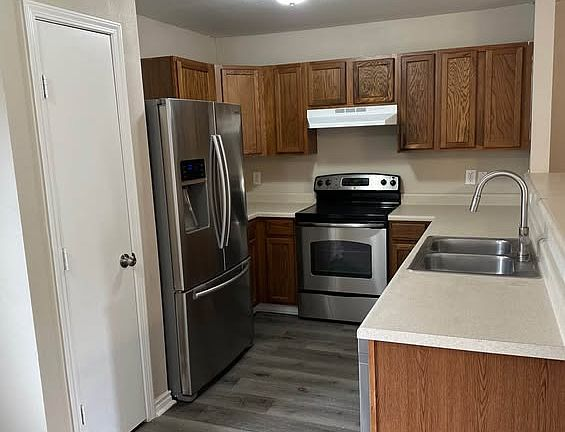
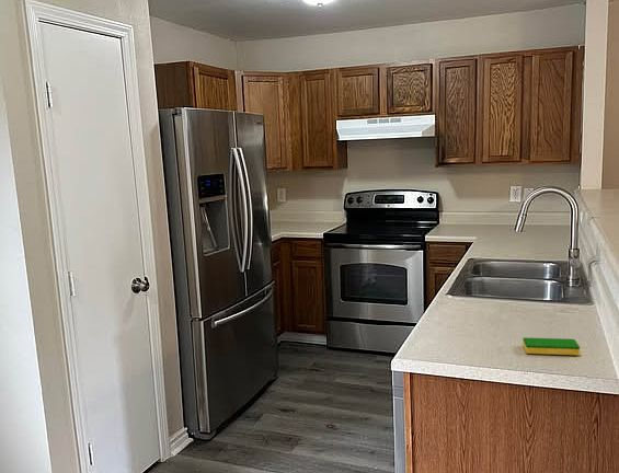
+ dish sponge (550, 346)
